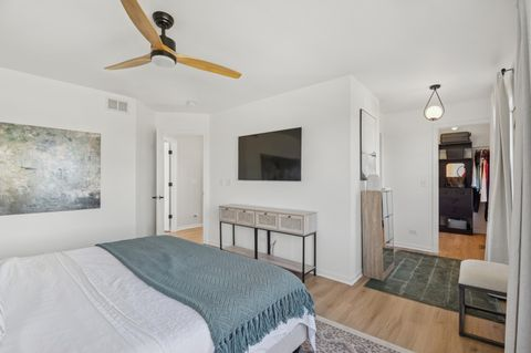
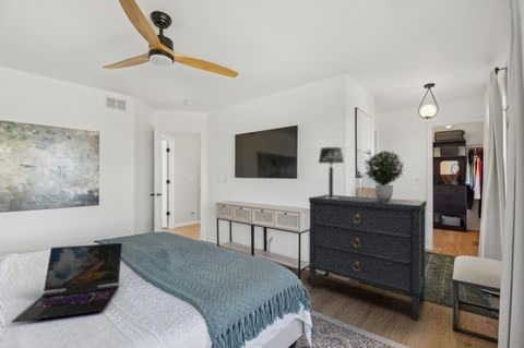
+ potted plant (383, 175)
+ laptop (75, 277)
+ dresser (364, 245)
+ table lamp (331, 172)
